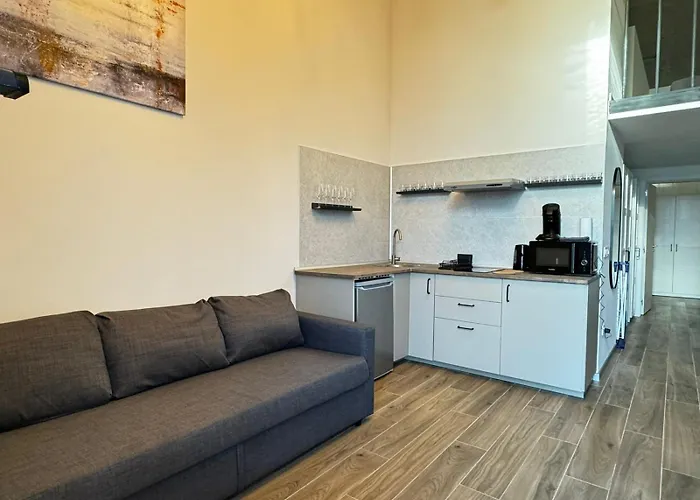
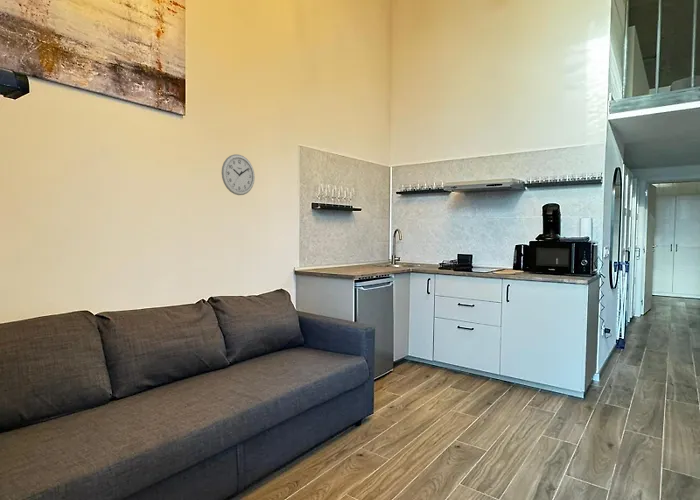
+ wall clock (239, 174)
